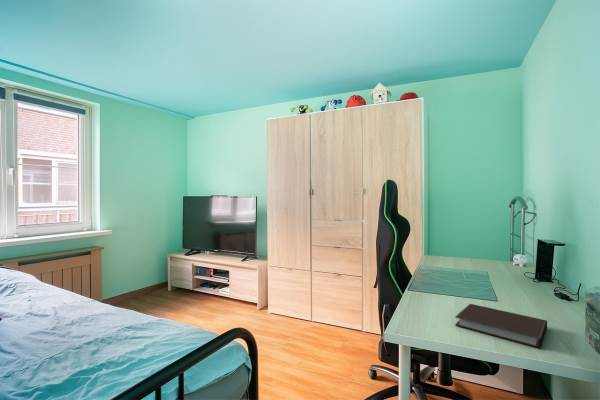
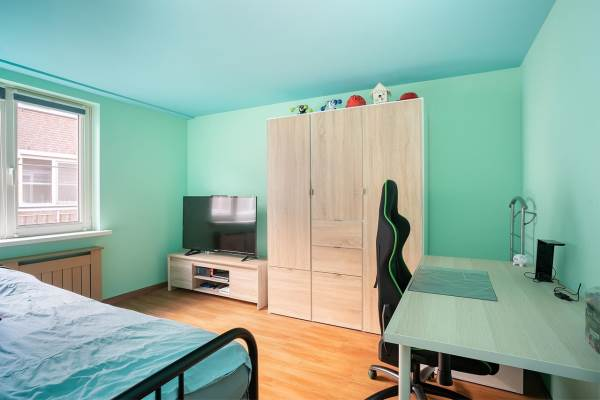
- notebook (500, 322)
